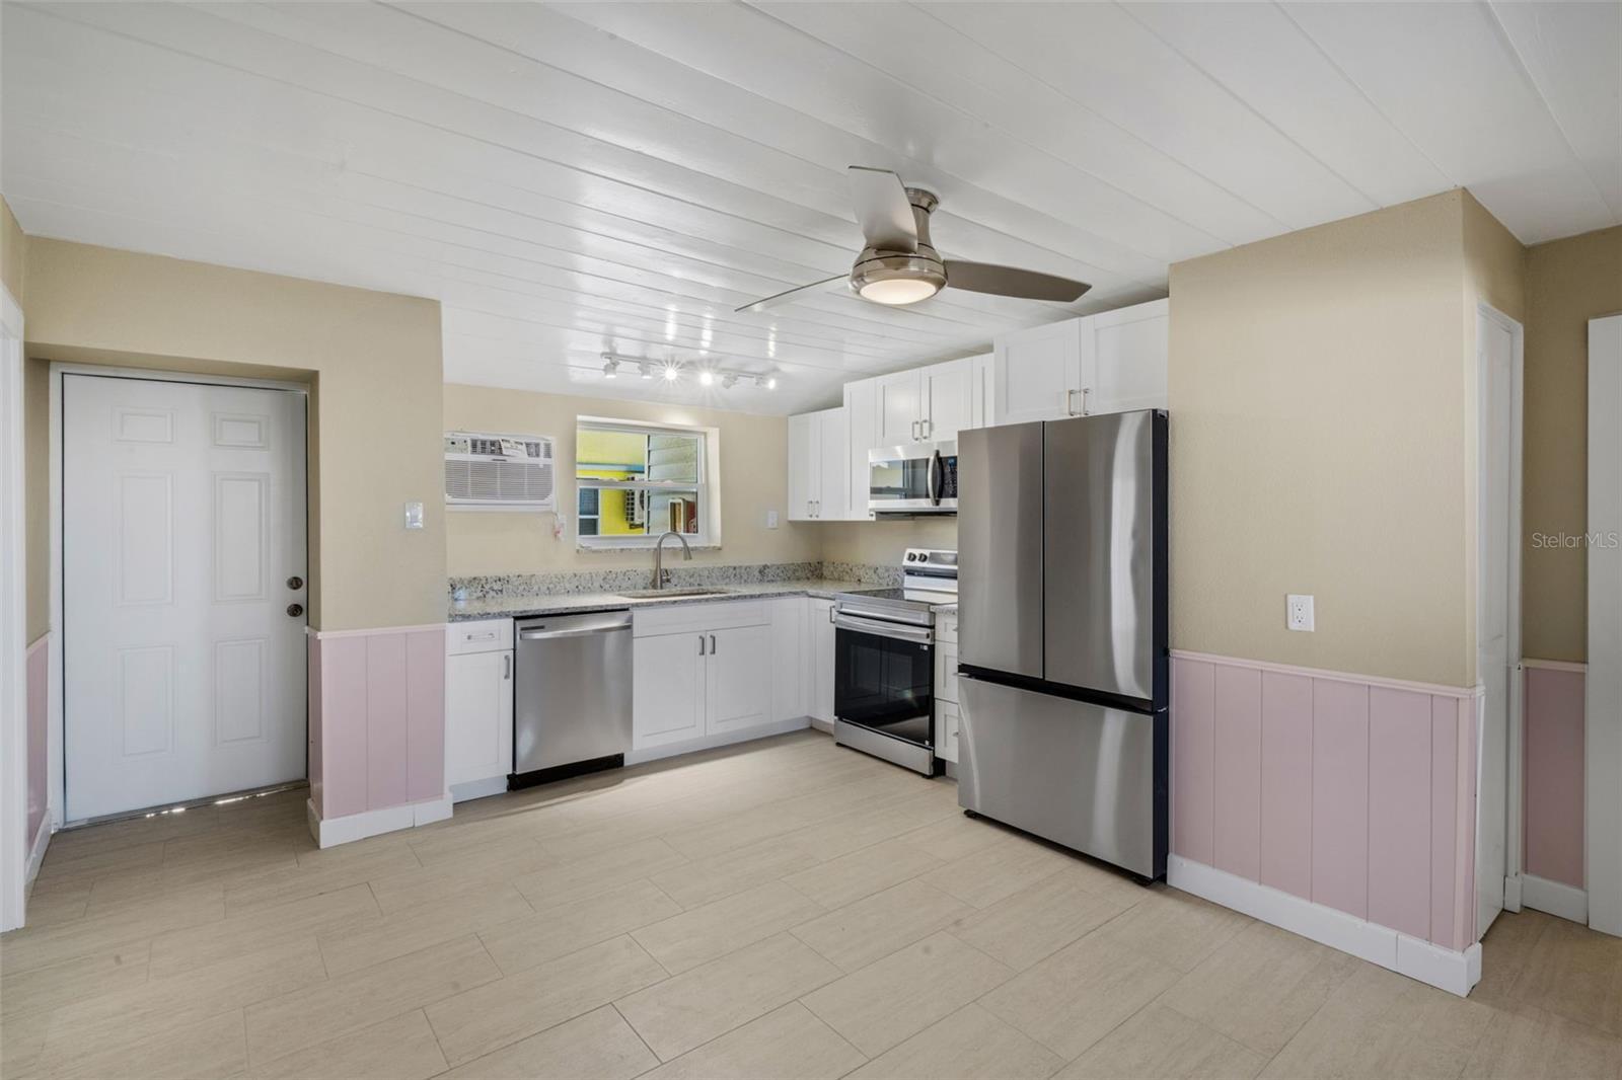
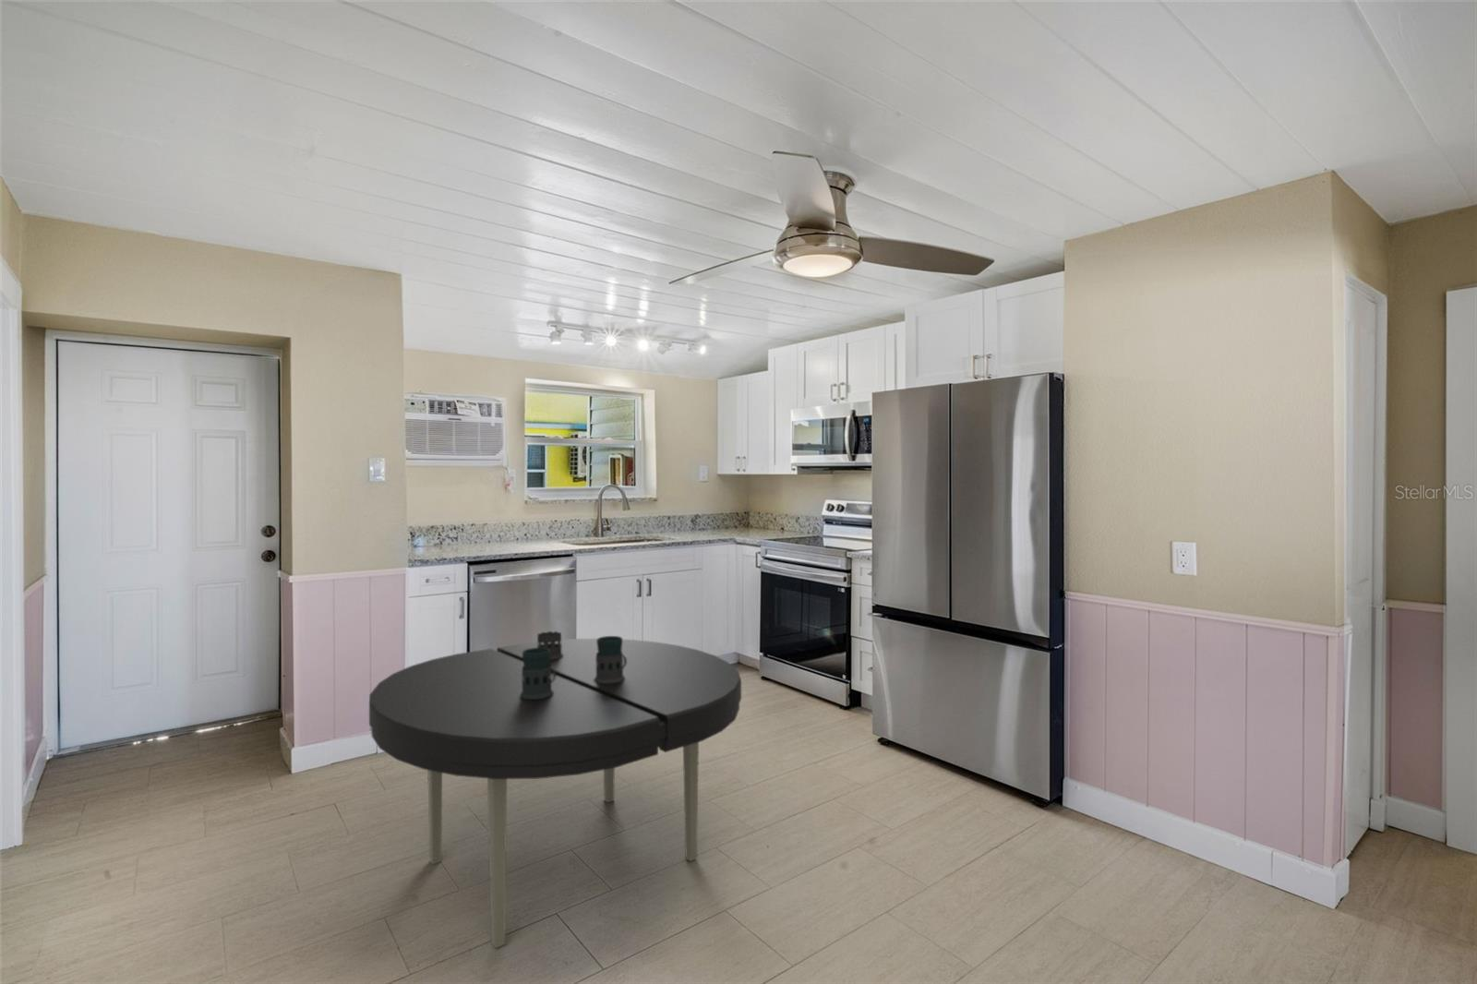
+ dining table (563, 751)
